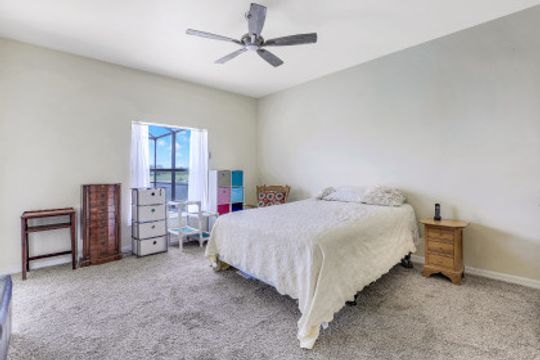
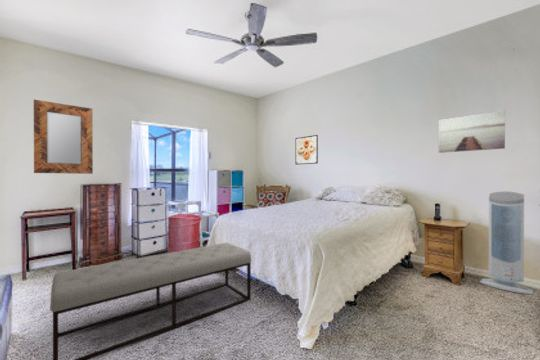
+ wall art (469, 133)
+ laundry hamper (184, 234)
+ air purifier (505, 239)
+ home mirror (64, 139)
+ bench (164, 286)
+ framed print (306, 150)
